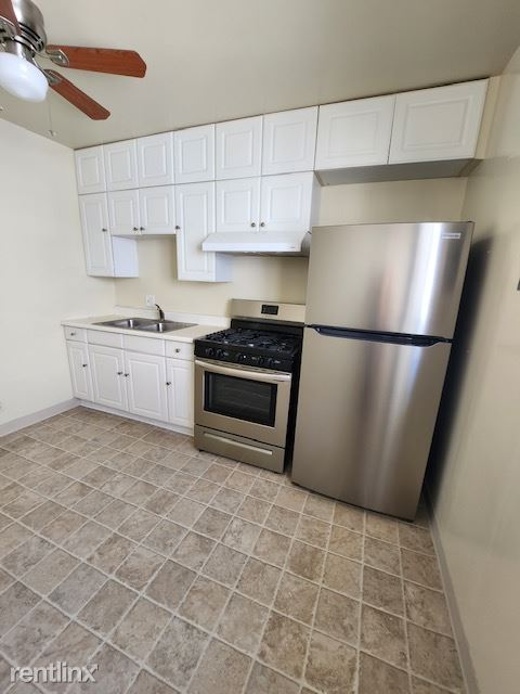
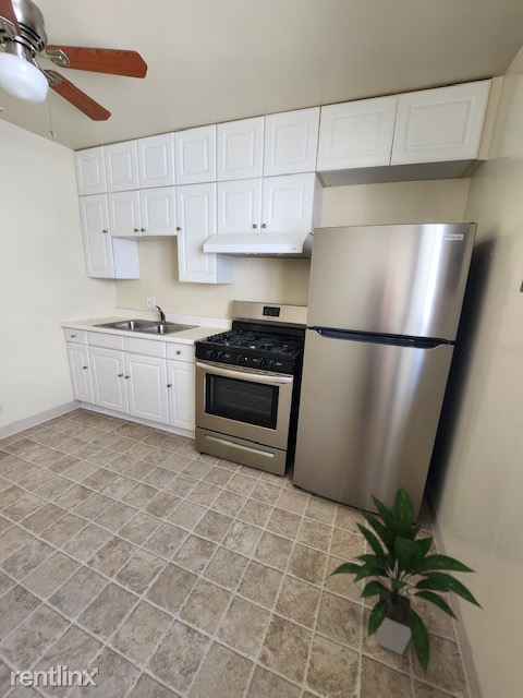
+ indoor plant (396, 573)
